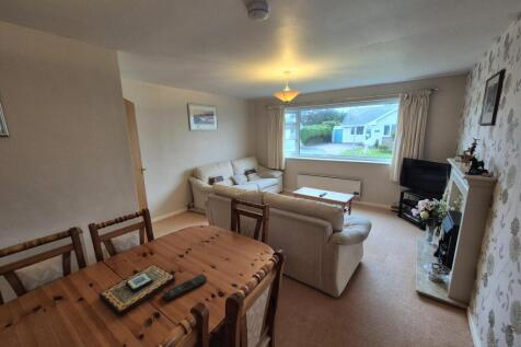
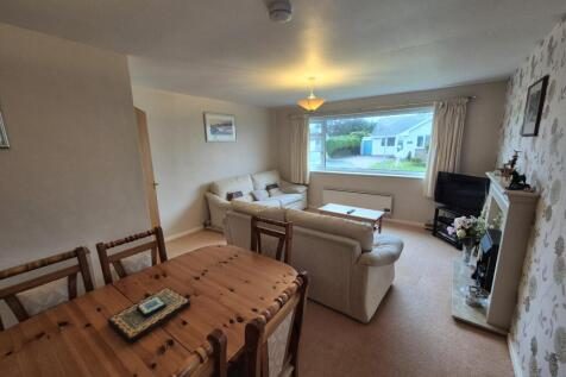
- remote control (186, 286)
